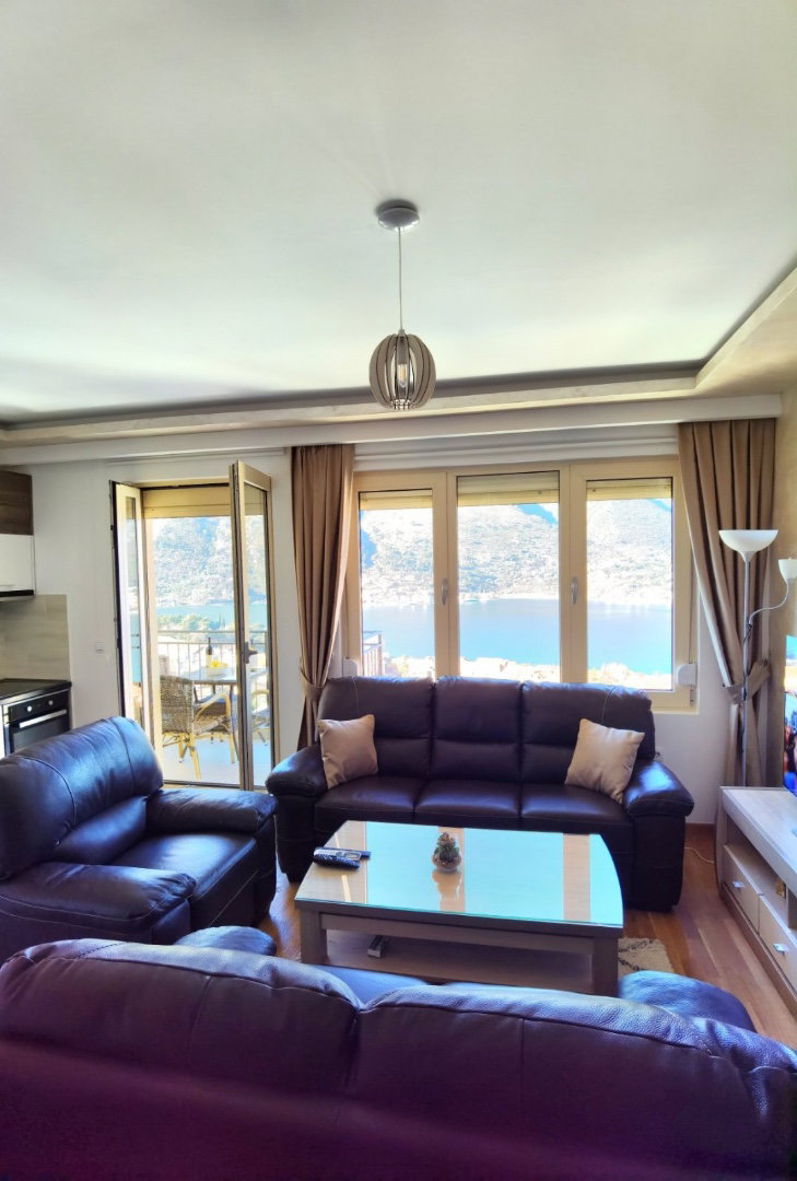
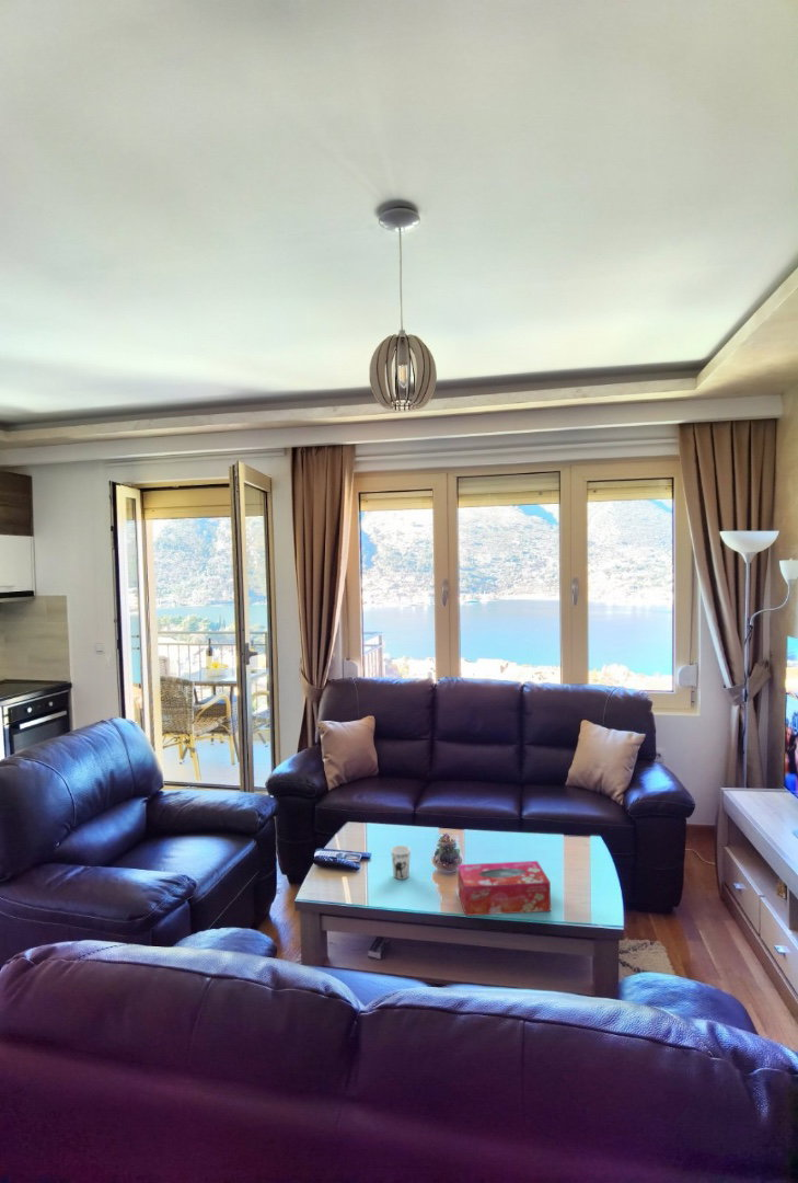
+ tissue box (502, 887)
+ cup (401, 862)
